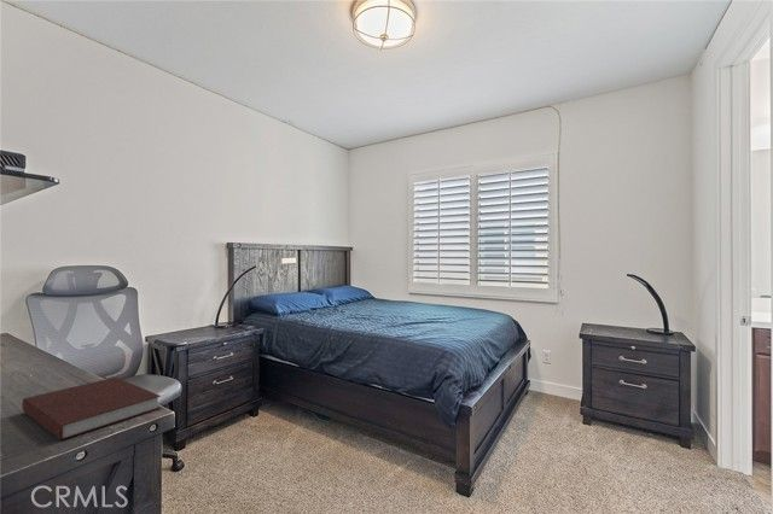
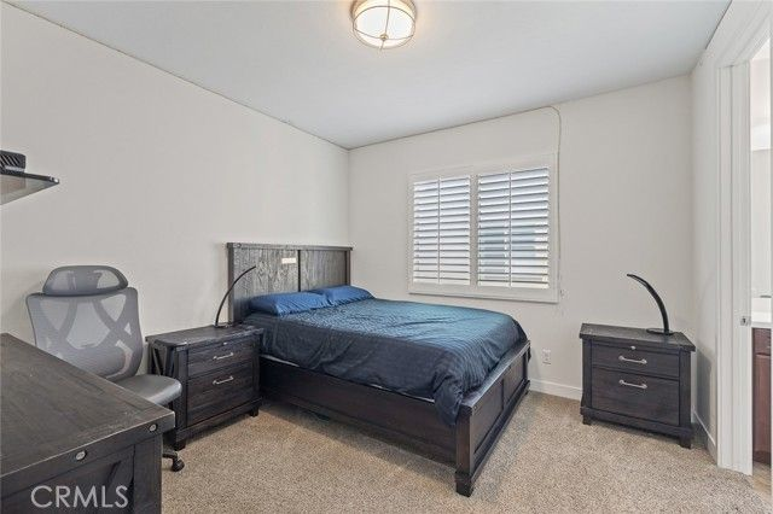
- notebook (92, 403)
